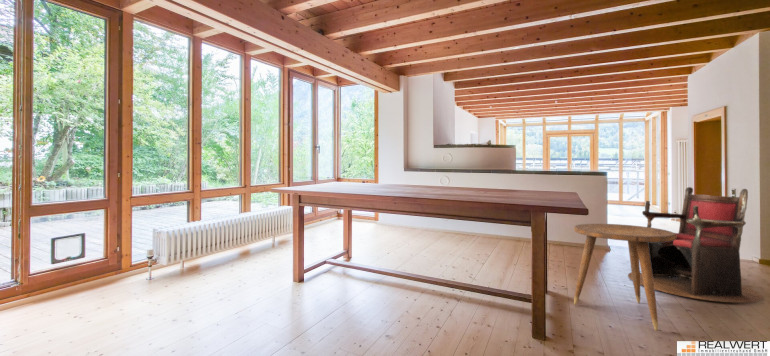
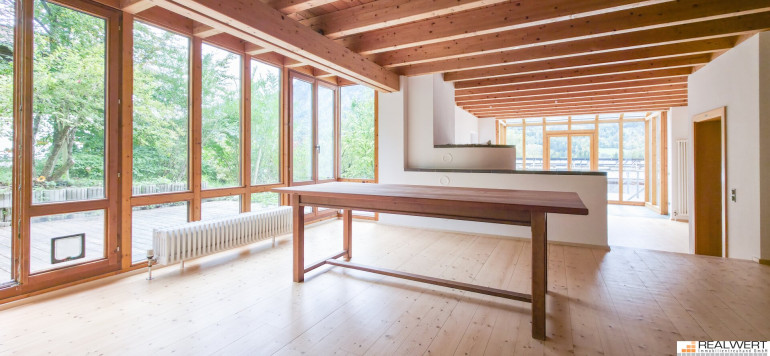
- side table (631, 270)
- armchair (688, 236)
